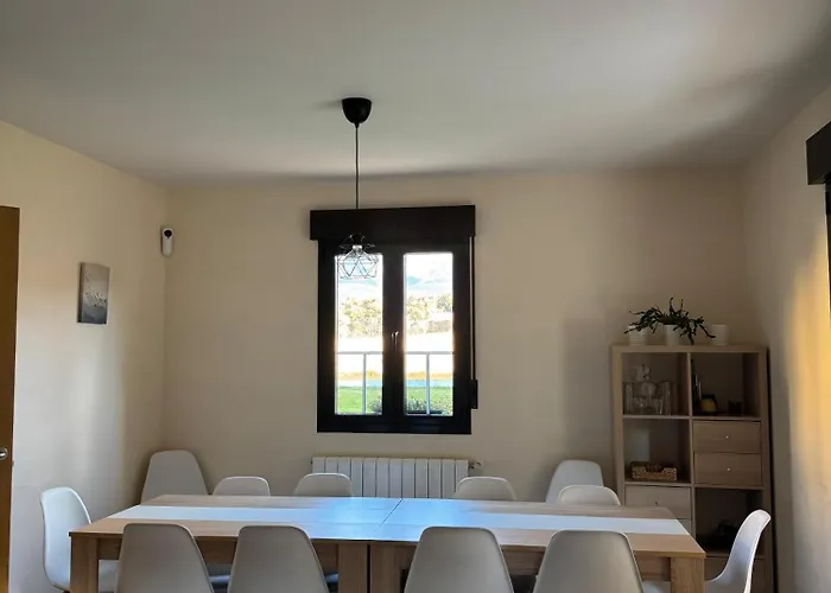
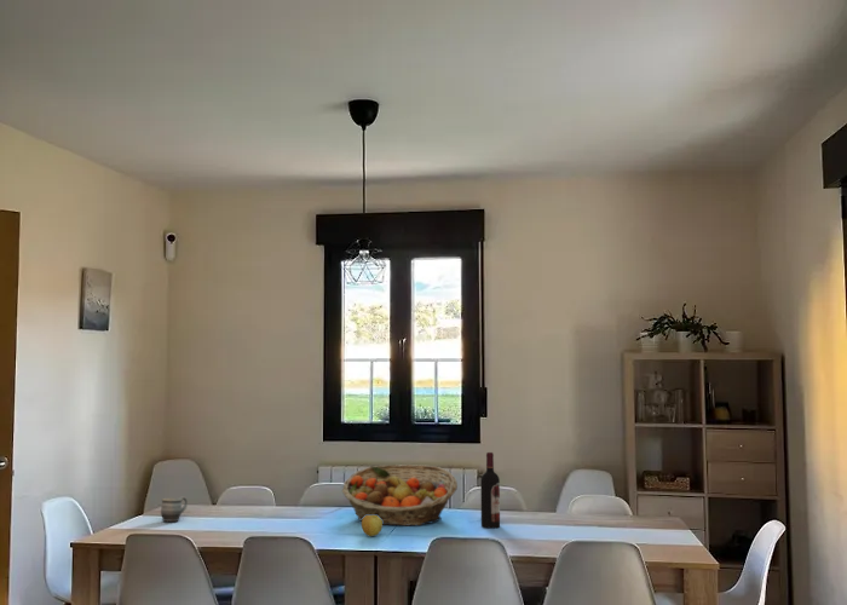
+ mug (173, 508)
+ apple (371, 525)
+ fruit basket (399, 494)
+ wine bottle (490, 489)
